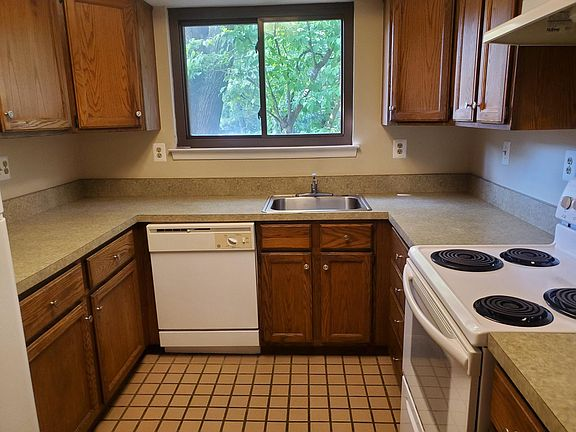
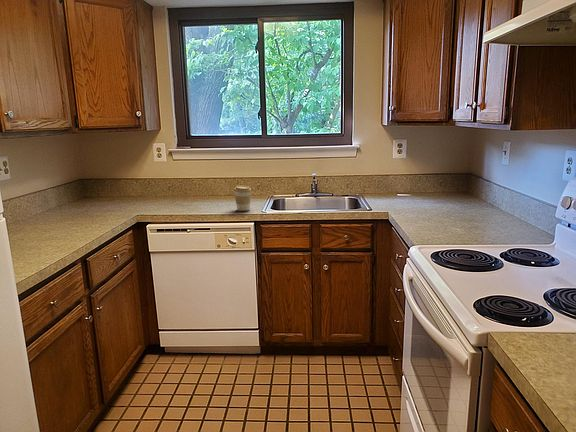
+ coffee cup (242, 197)
